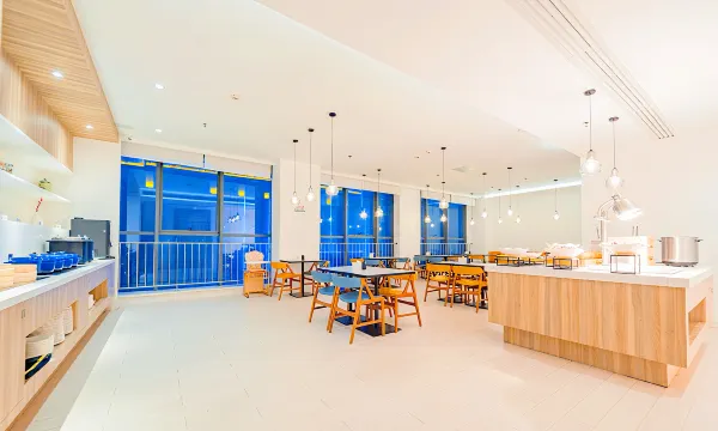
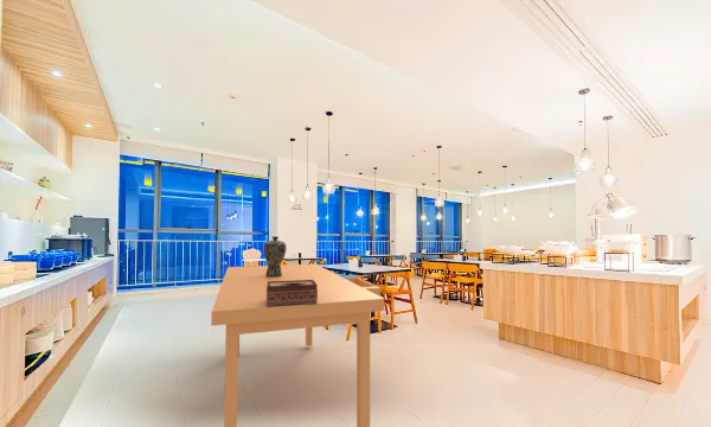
+ tissue box (292, 292)
+ desk (301, 327)
+ vase (274, 255)
